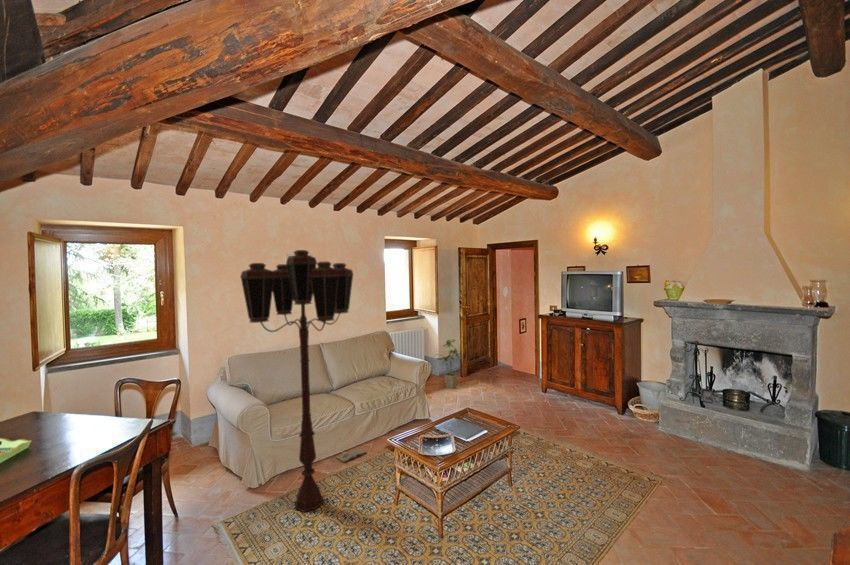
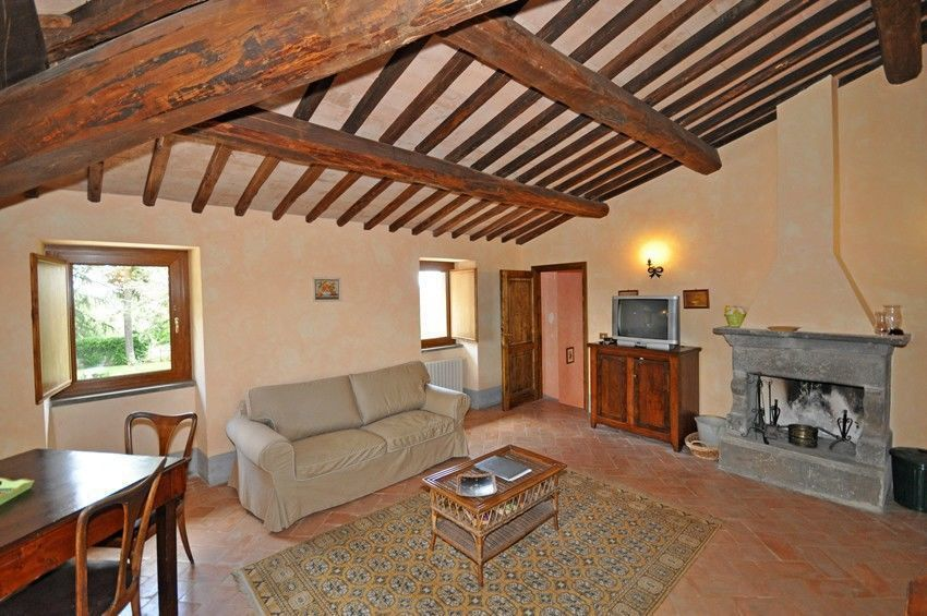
- house plant (447, 363)
- diary (351, 454)
- floor lamp (305, 377)
